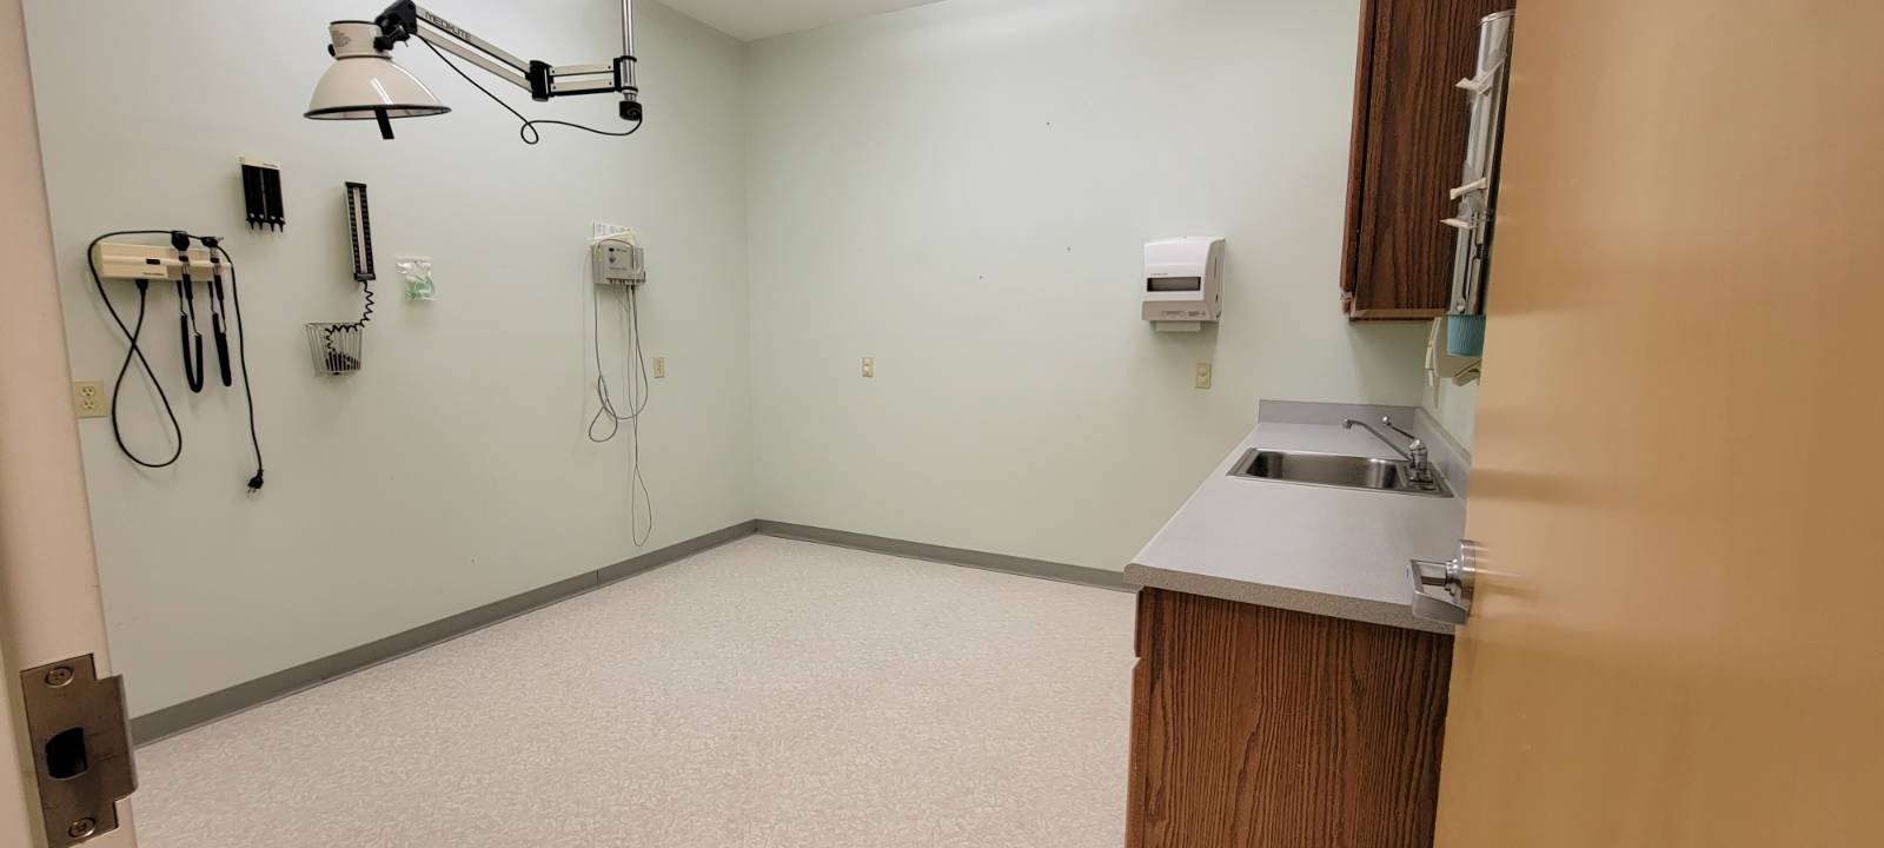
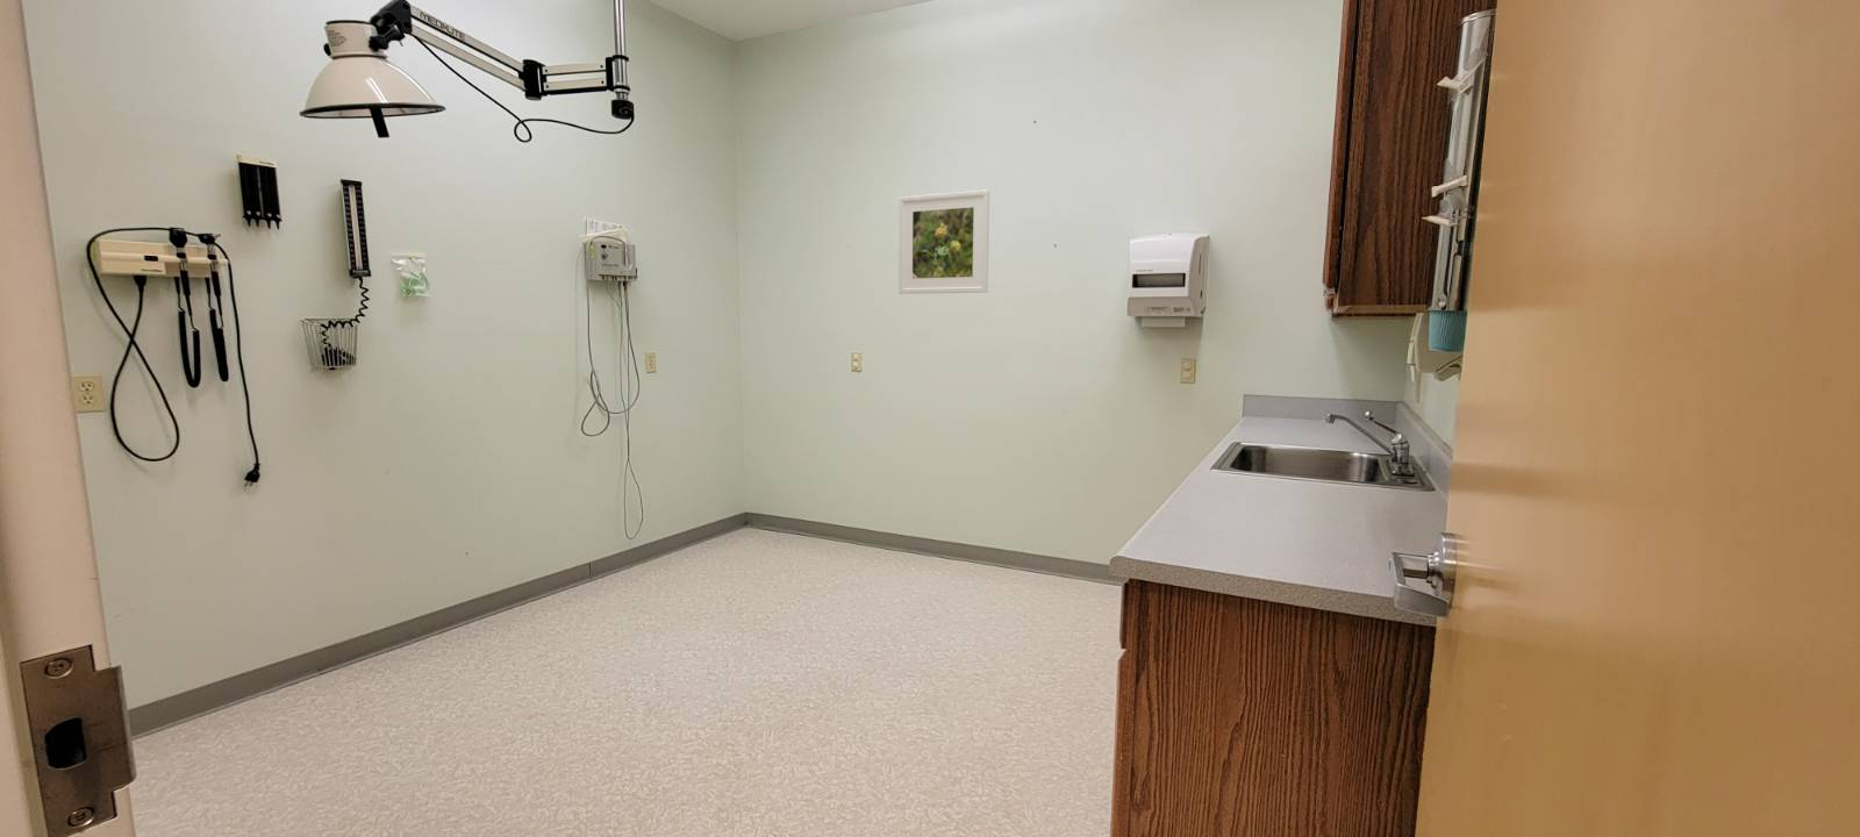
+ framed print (942, 243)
